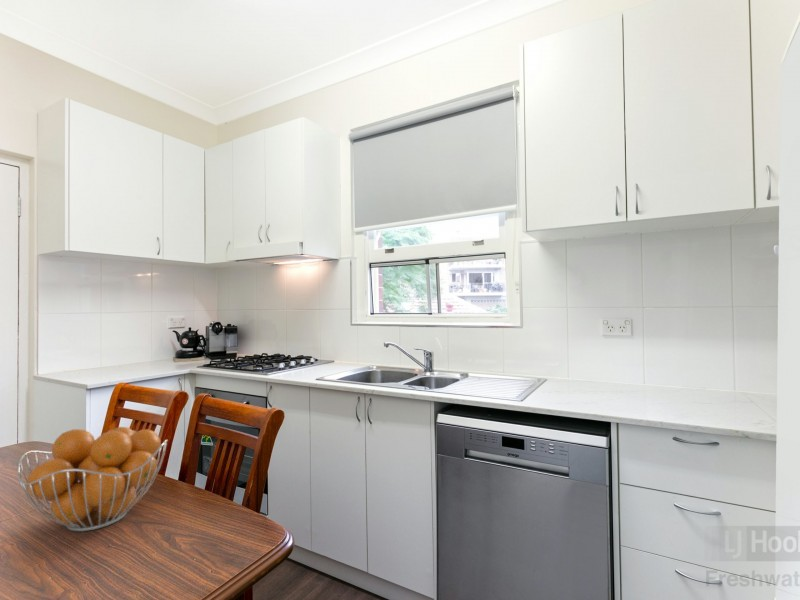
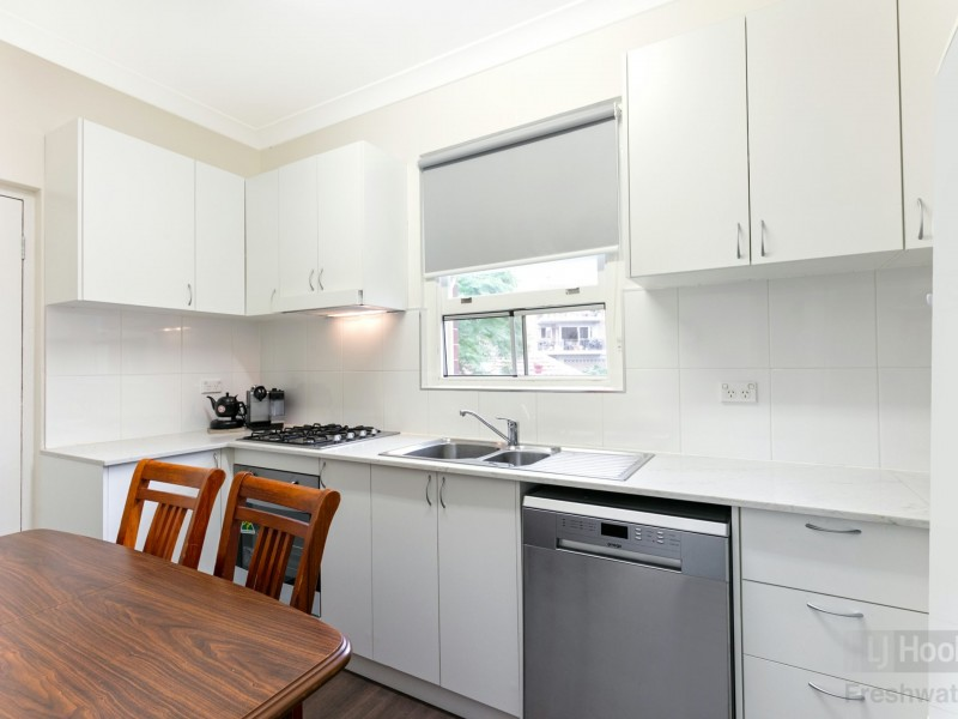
- fruit basket (98, 473)
